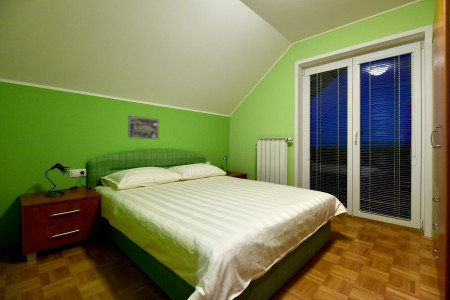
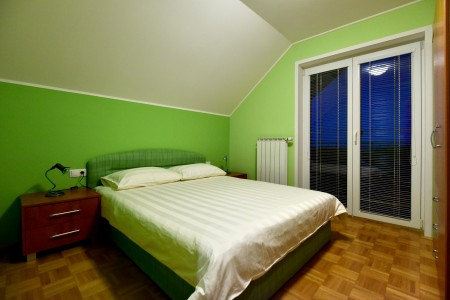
- wall art (144, 128)
